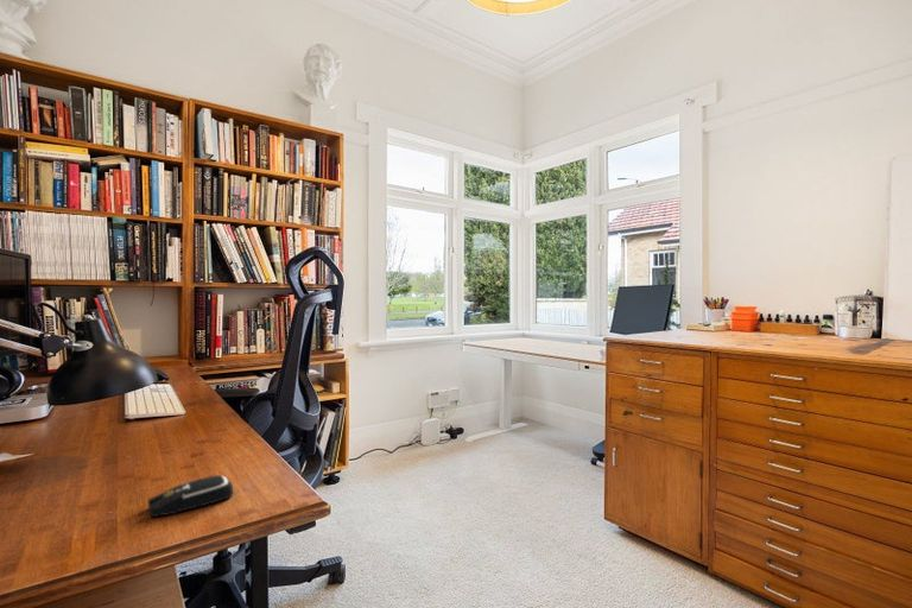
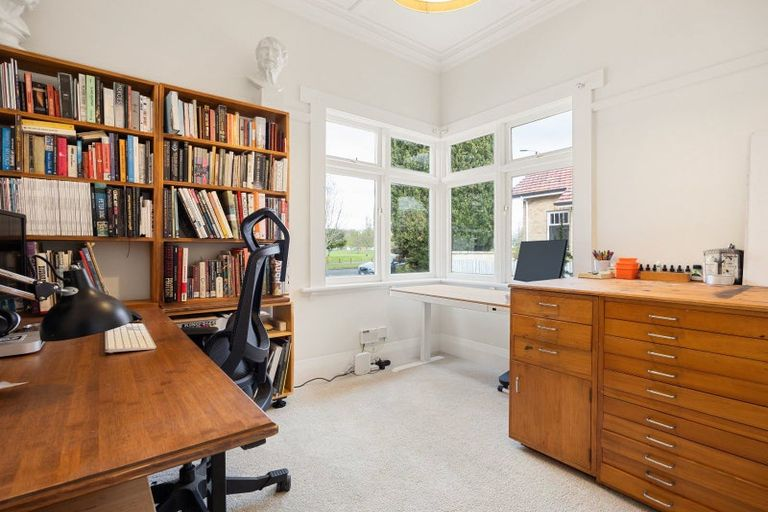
- computer mouse (192, 492)
